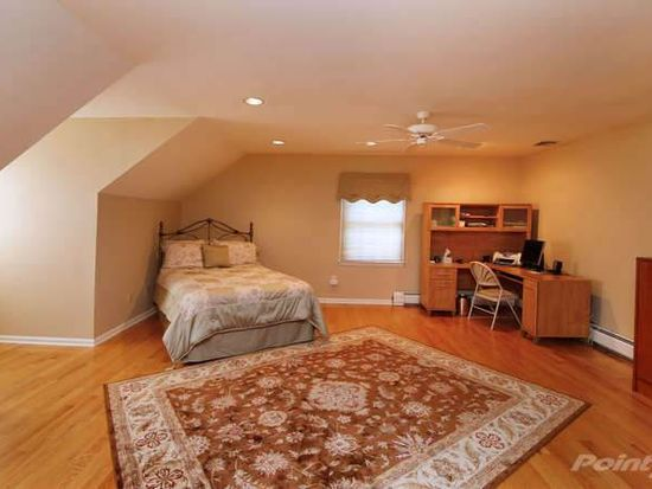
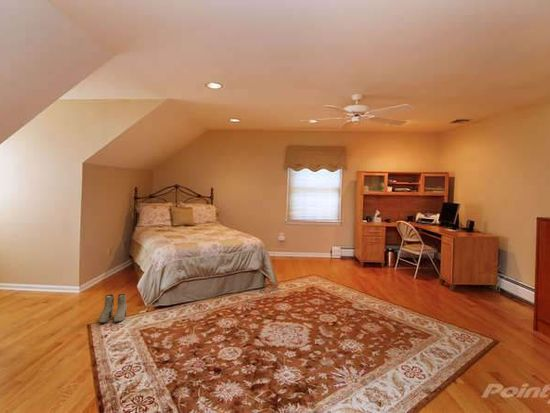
+ boots (112, 307)
